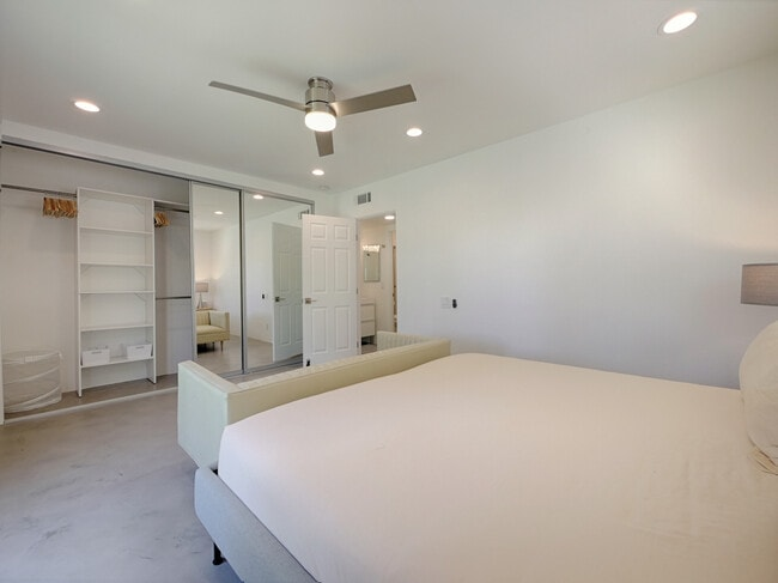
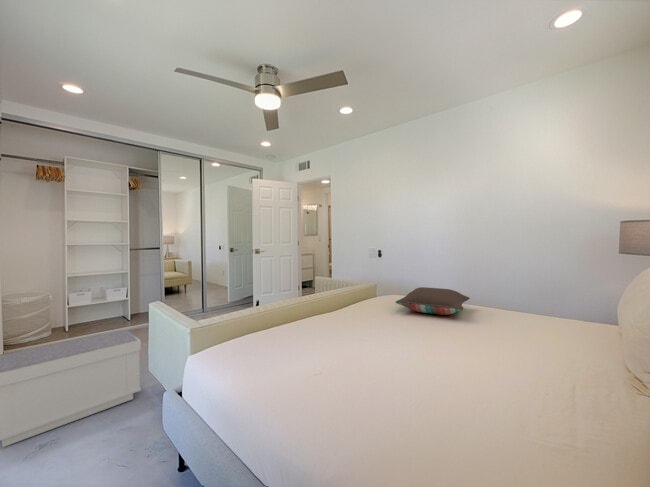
+ pillow (433, 300)
+ bench (72, 377)
